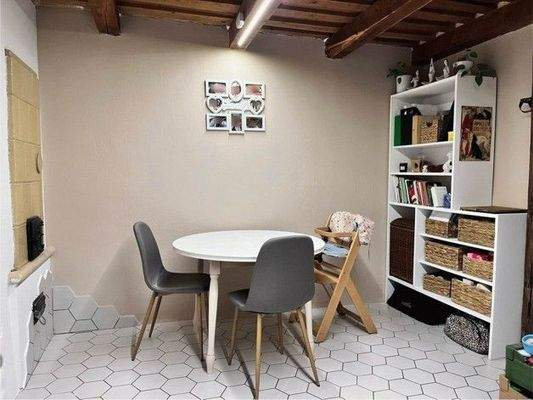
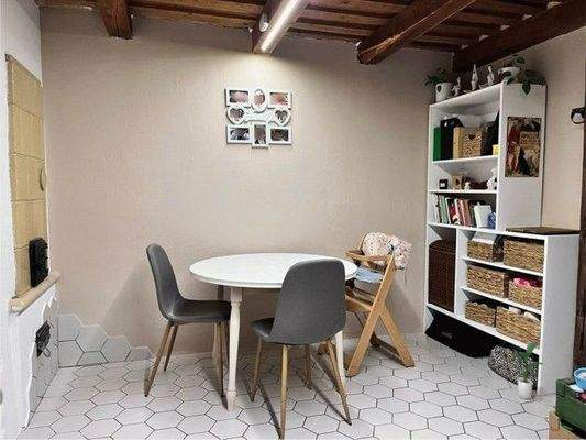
+ potted plant (523, 369)
